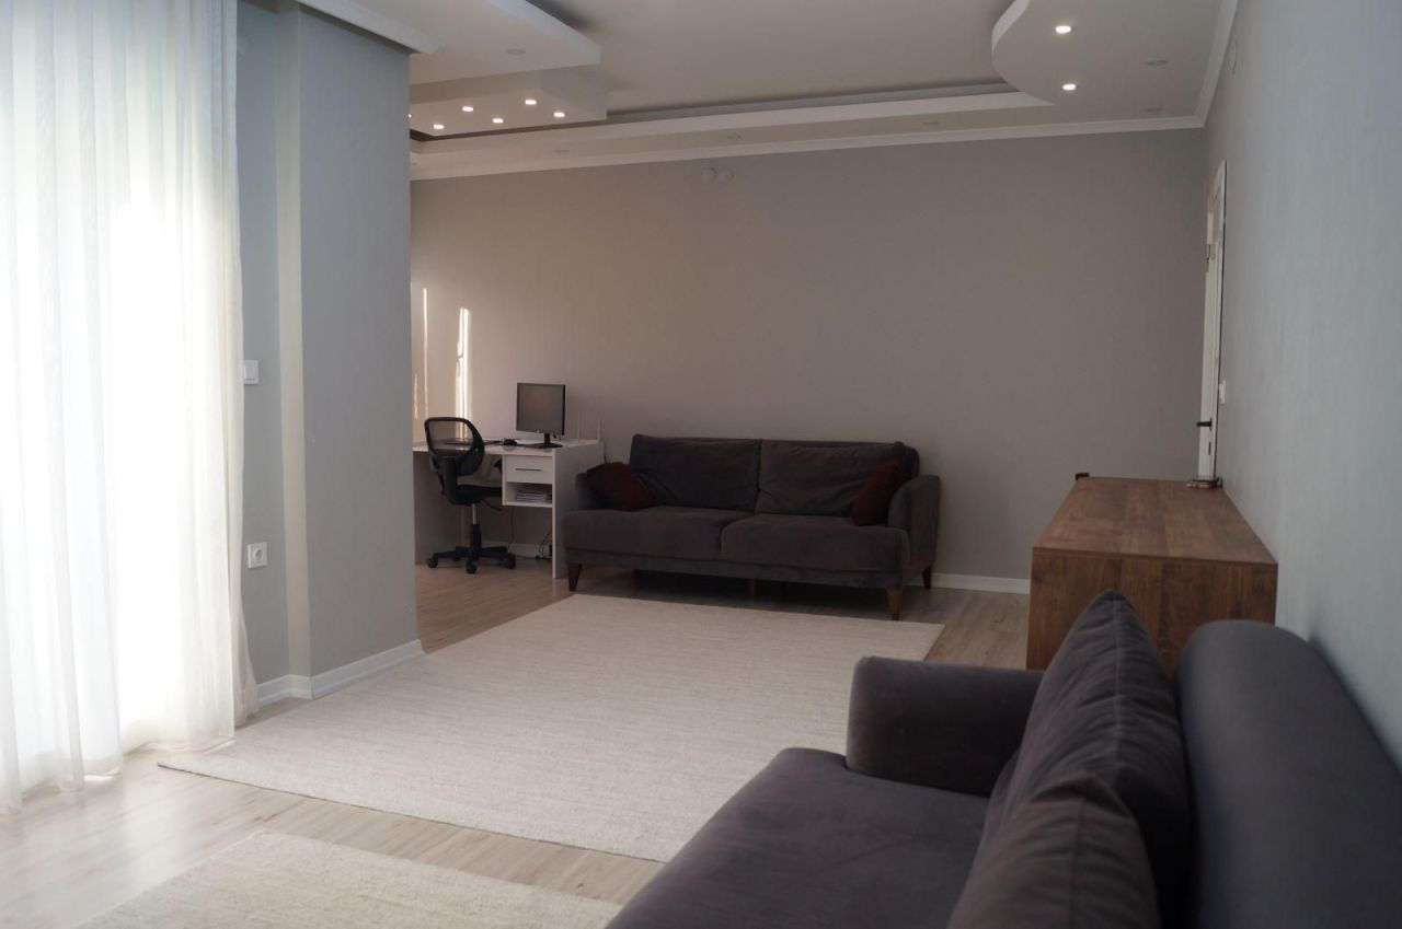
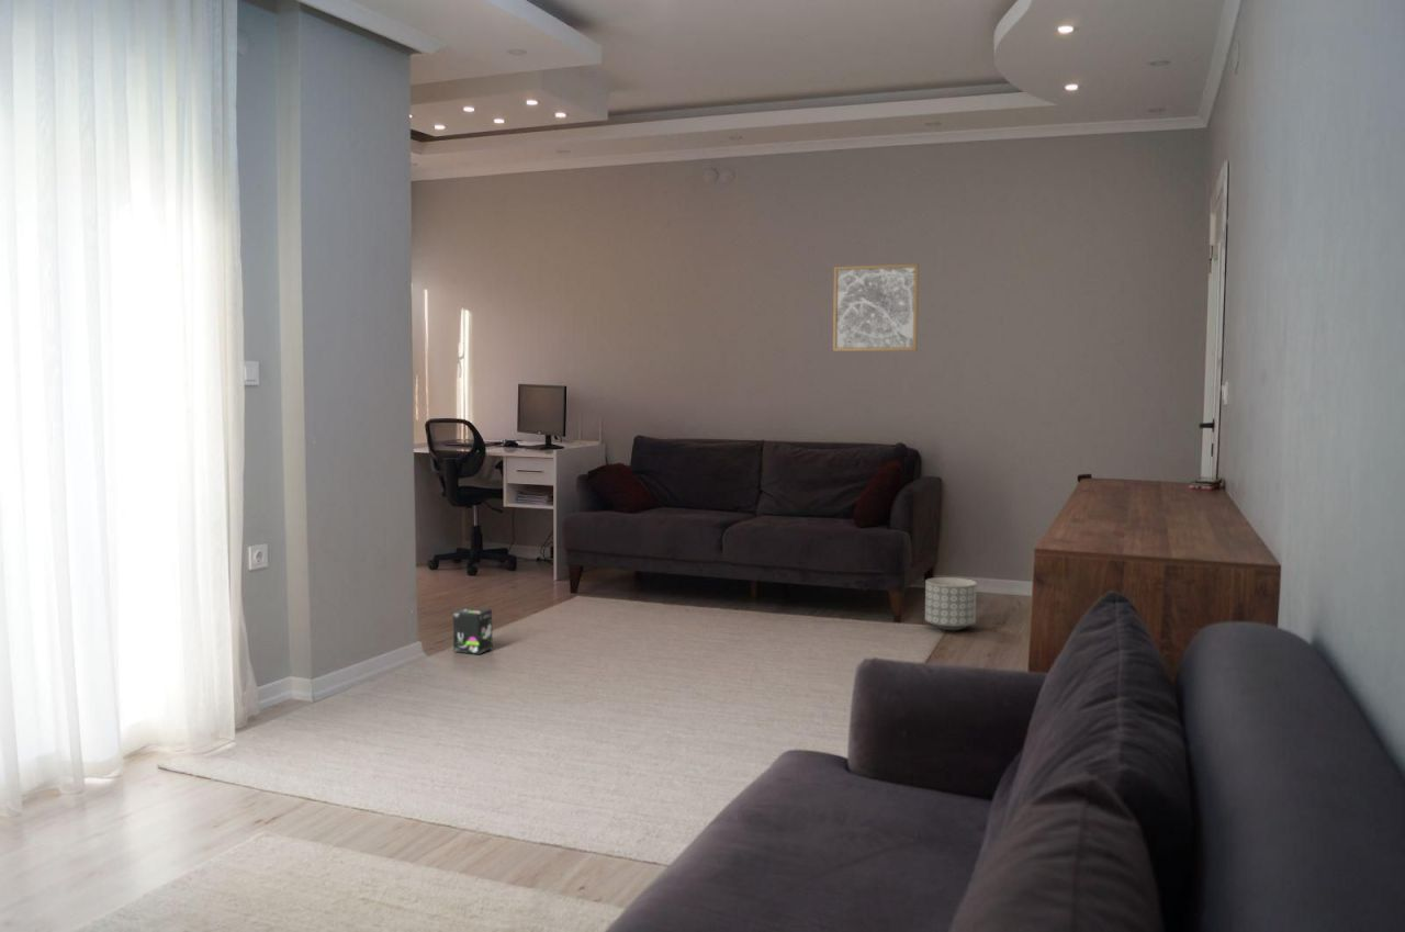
+ wall art (875, 307)
+ box (472, 630)
+ planter (949, 605)
